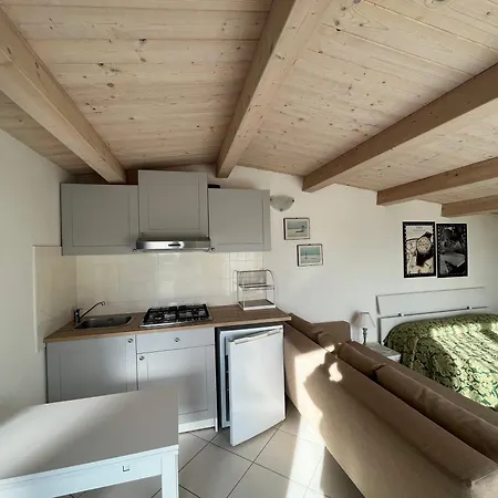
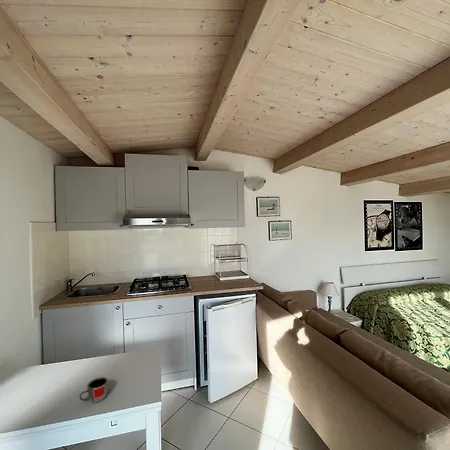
+ mug (94, 391)
